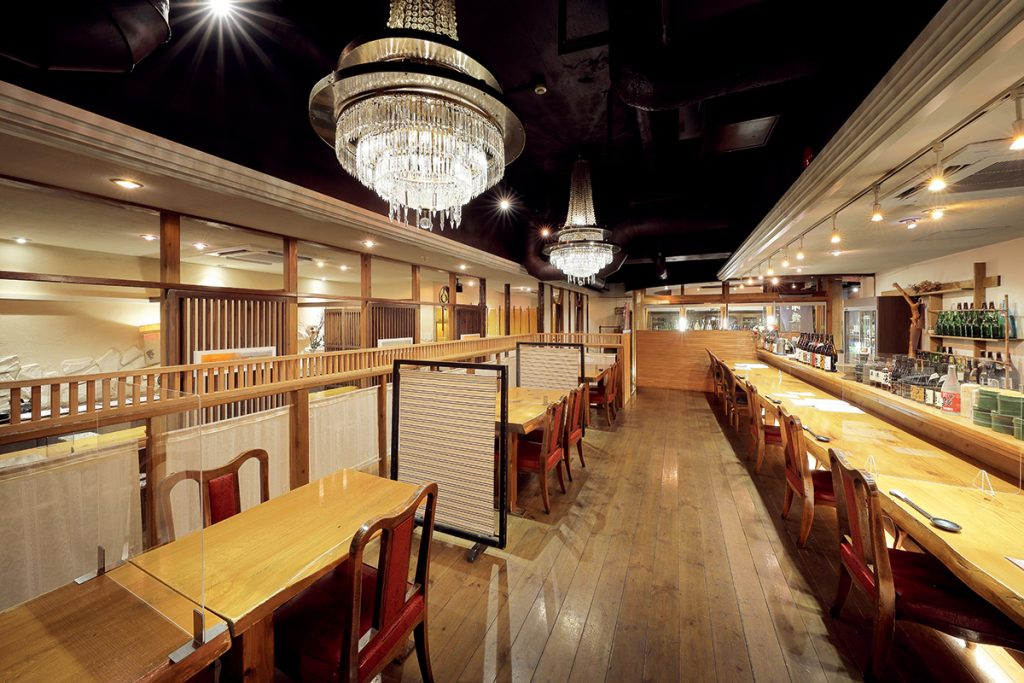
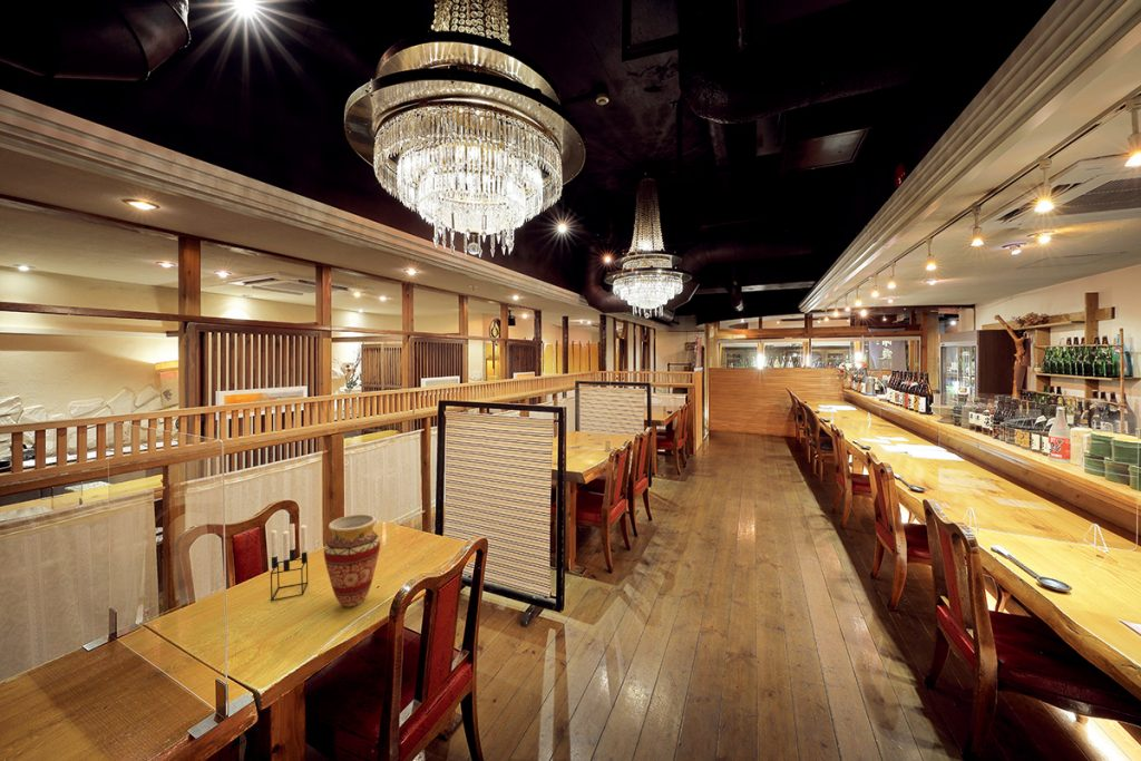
+ candle holder (289, 558)
+ vase (352, 562)
